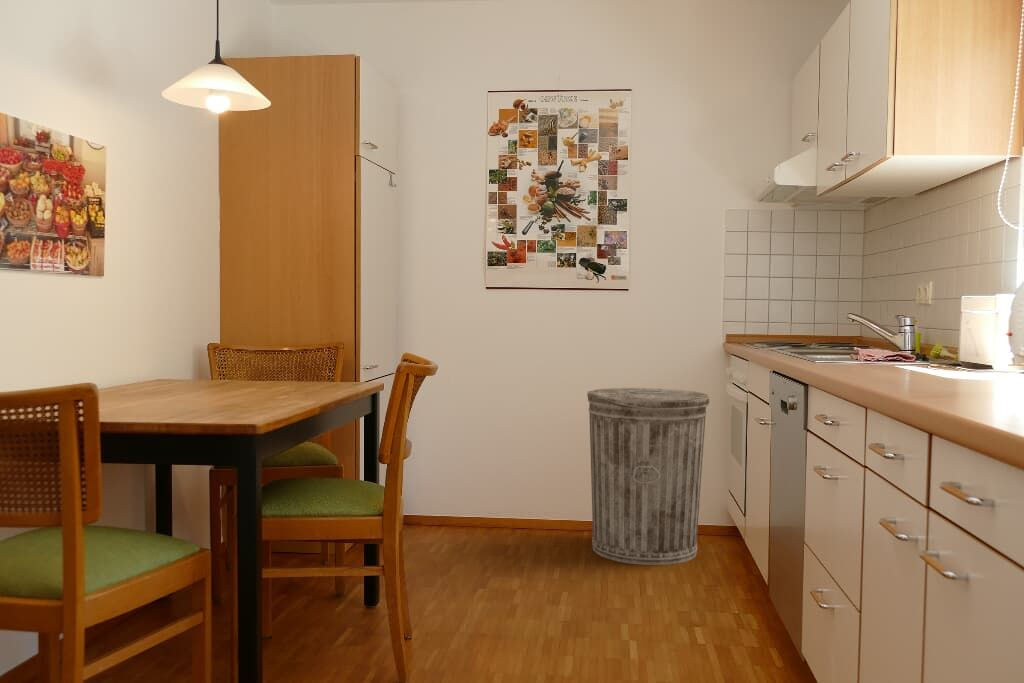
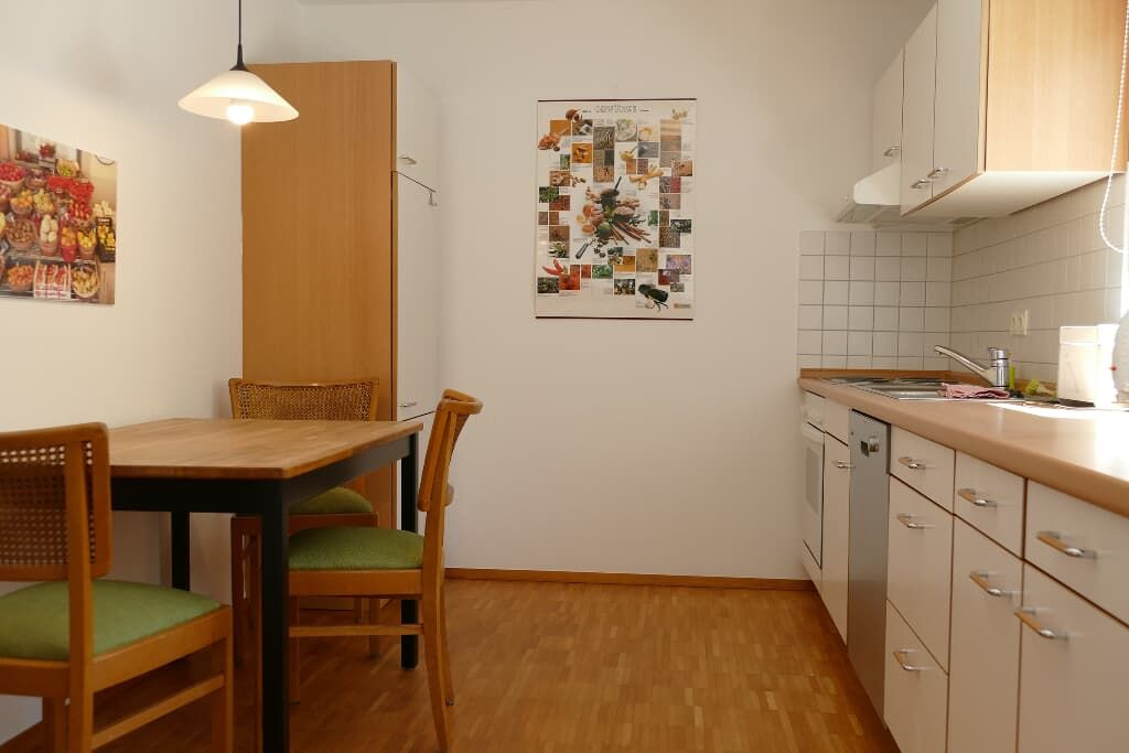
- trash can (646, 471)
